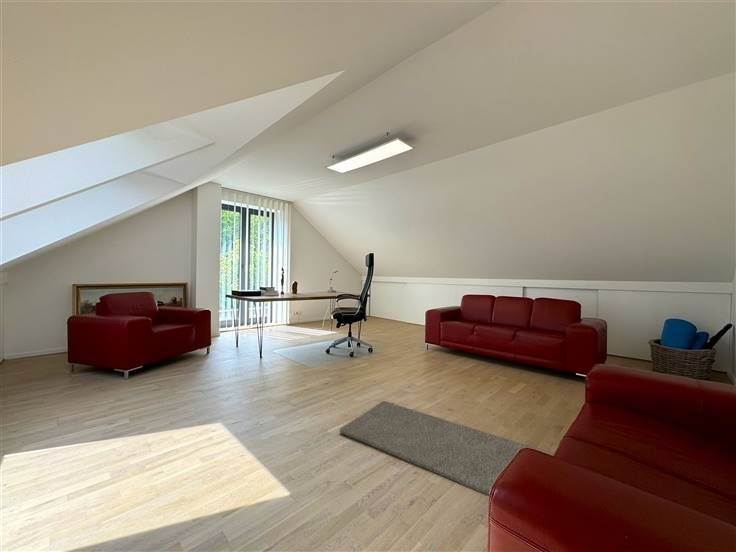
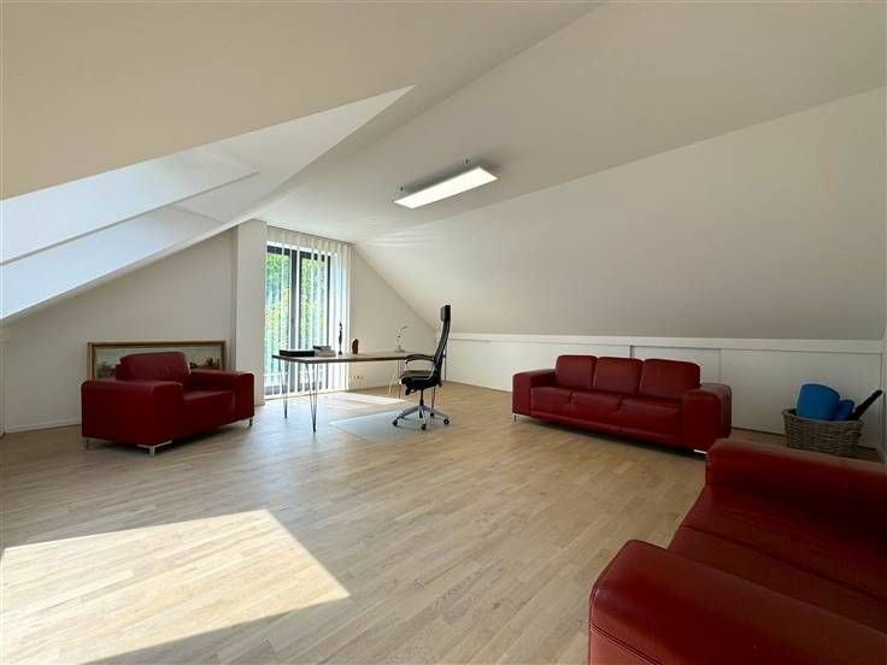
- rug (455, 447)
